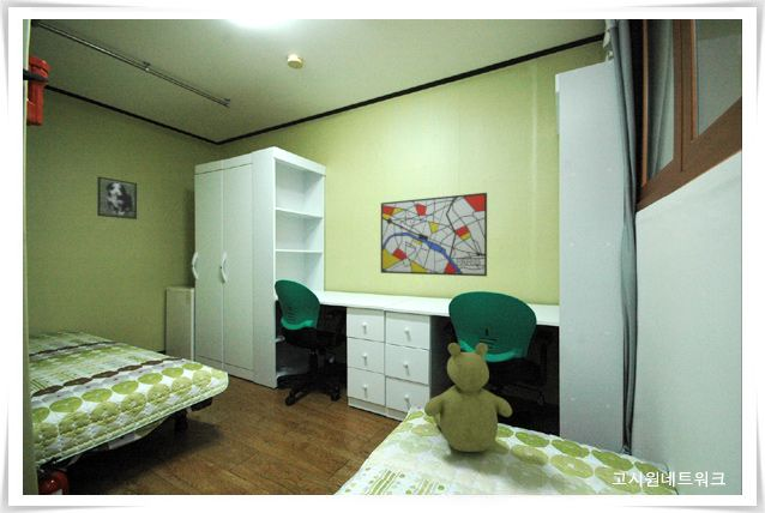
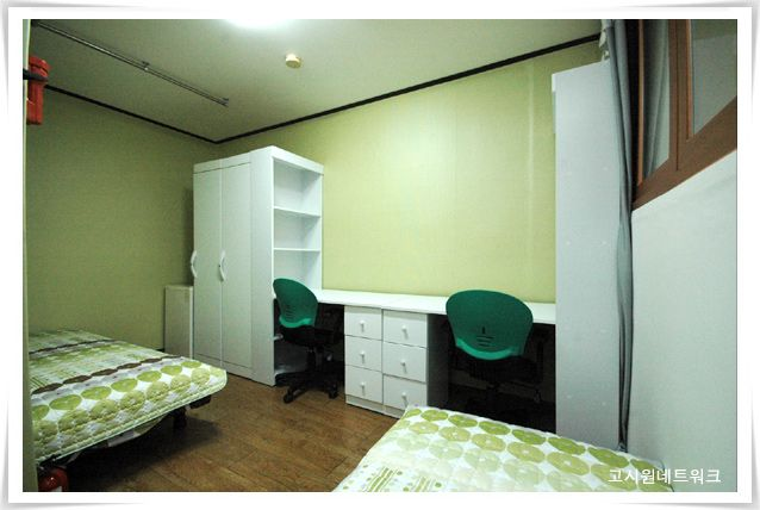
- wall art (428, 236)
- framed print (118, 198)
- stuffed bear (463, 388)
